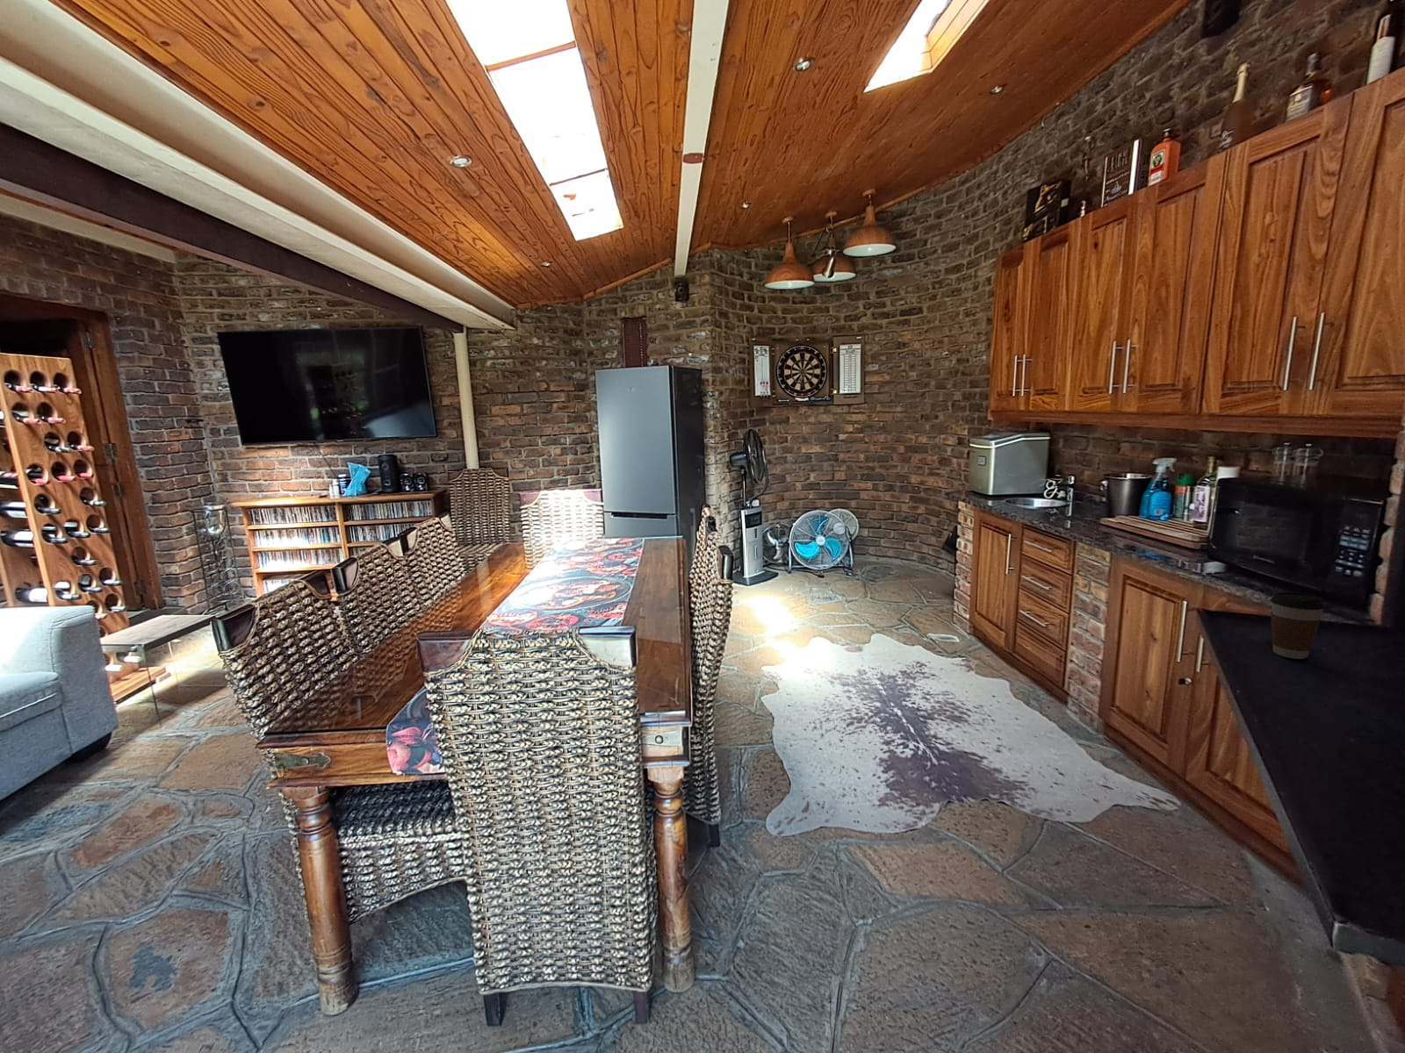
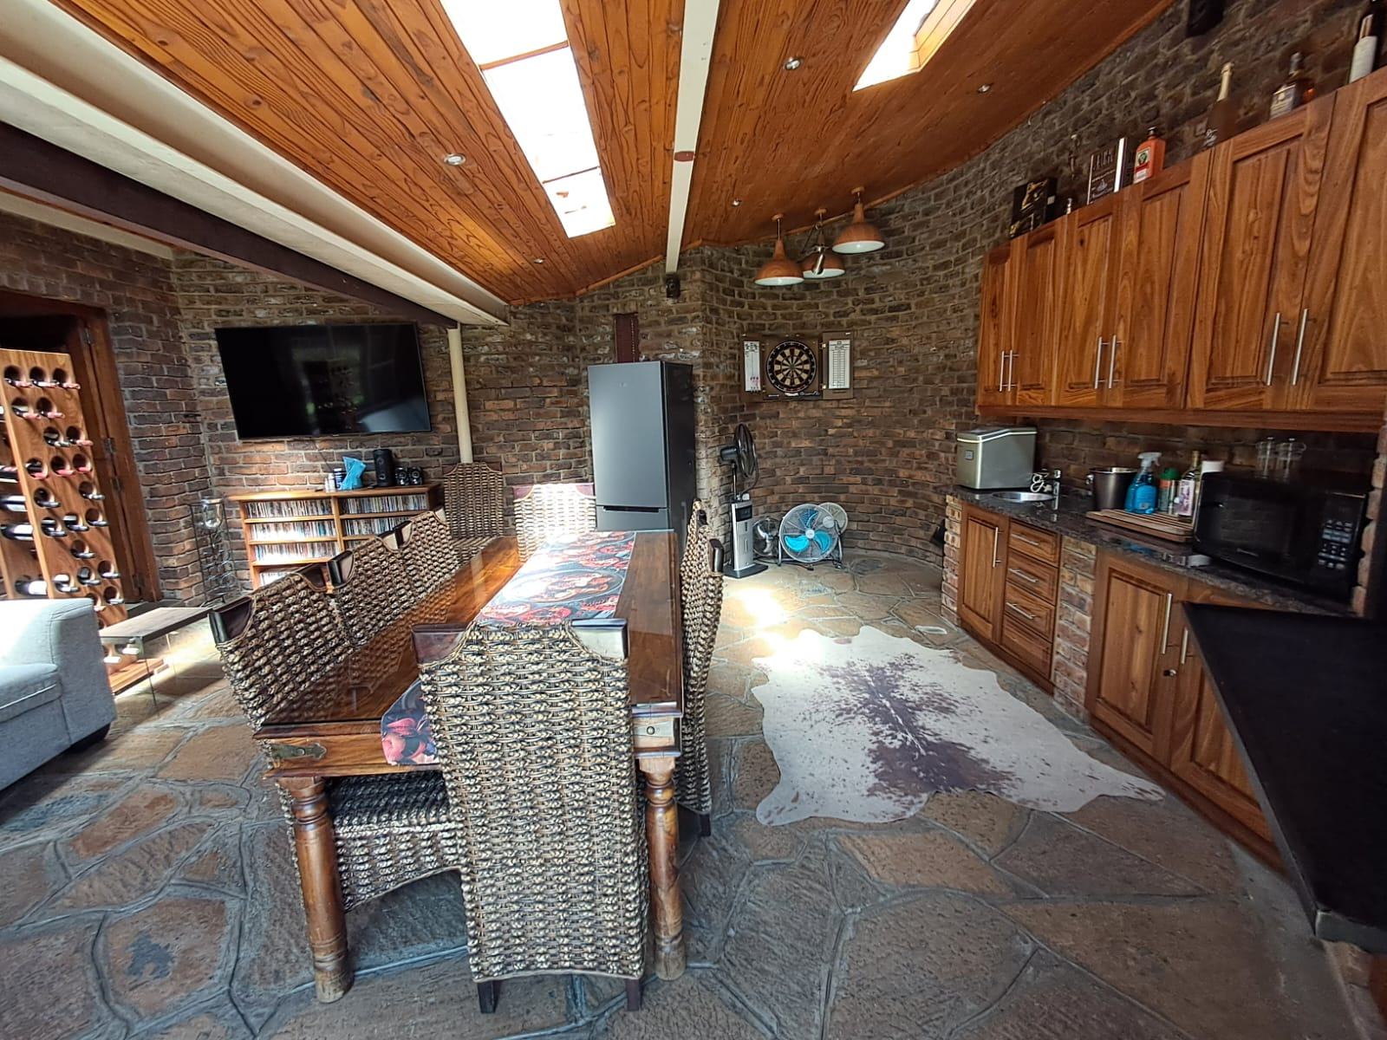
- coffee cup (1293, 625)
